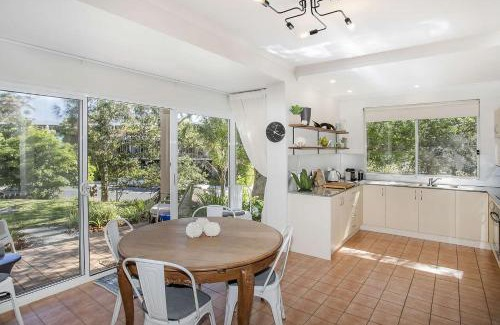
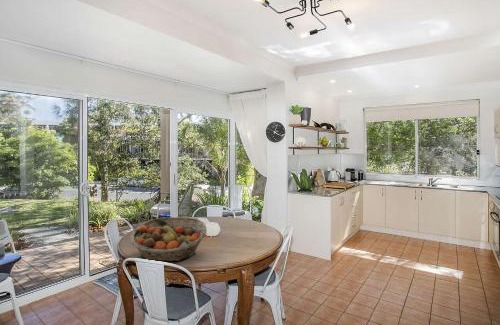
+ fruit basket (169, 237)
